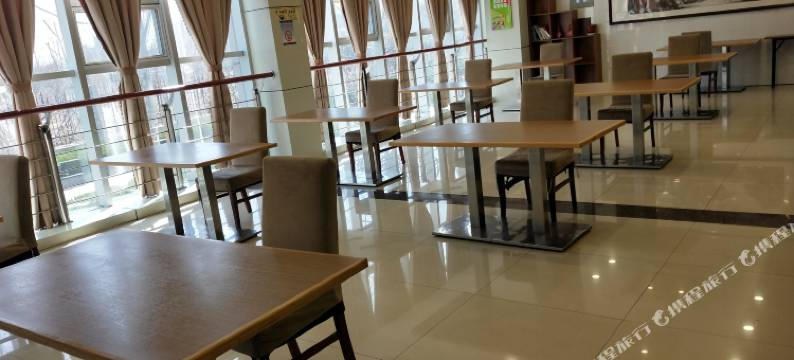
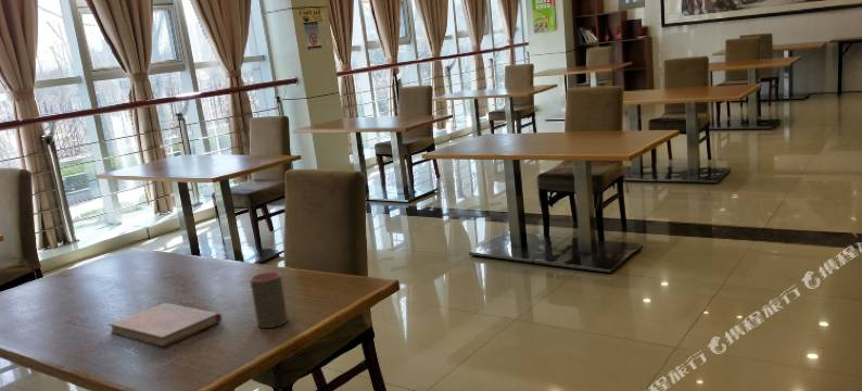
+ cup (268, 299)
+ diary (165, 323)
